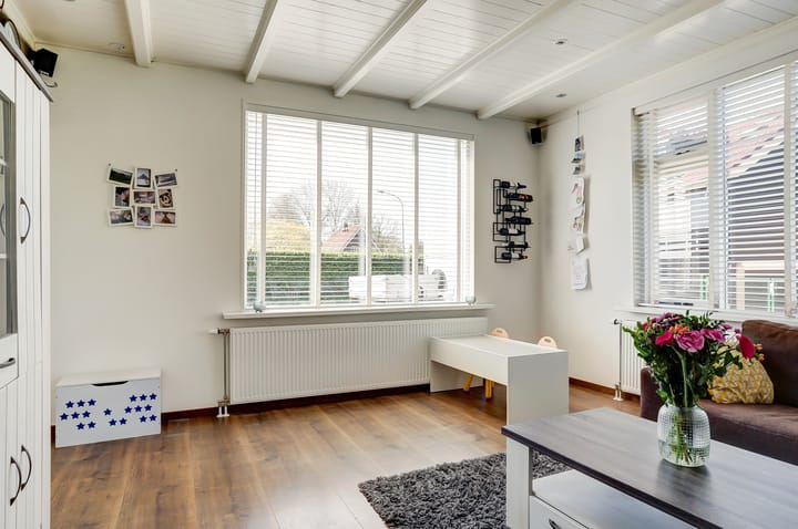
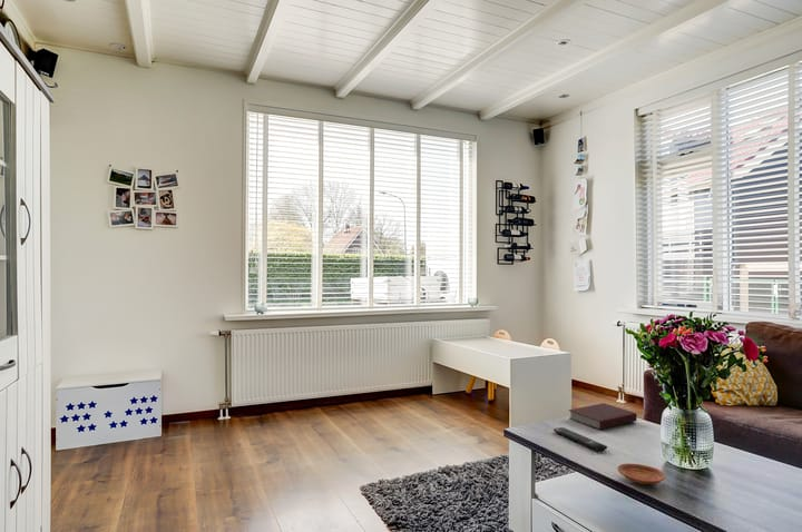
+ remote control (578, 439)
+ book (602, 415)
+ plate (640, 476)
